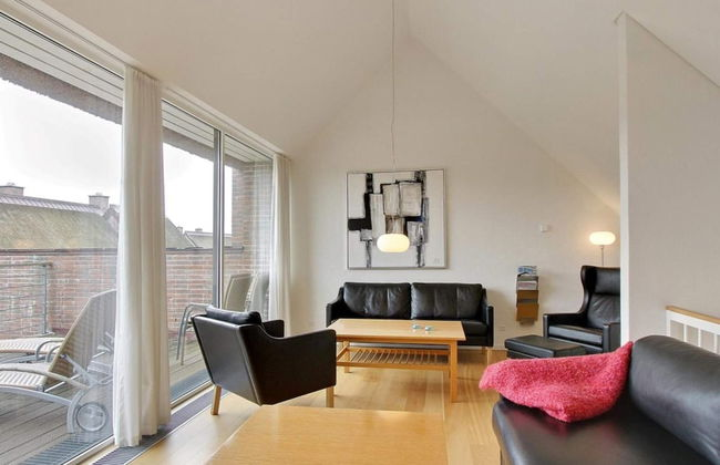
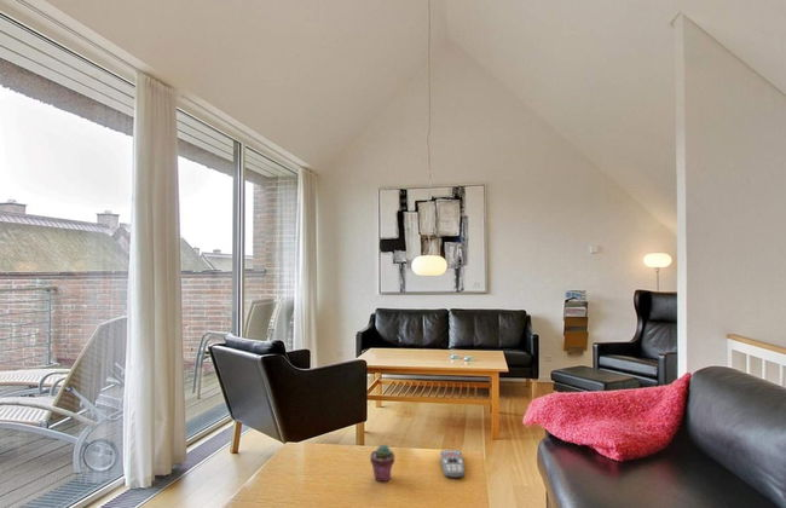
+ potted succulent (382, 461)
+ remote control (452, 463)
